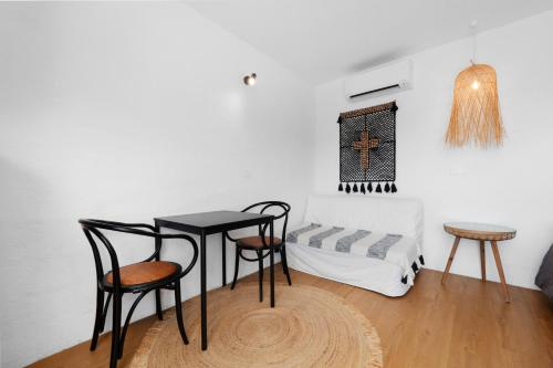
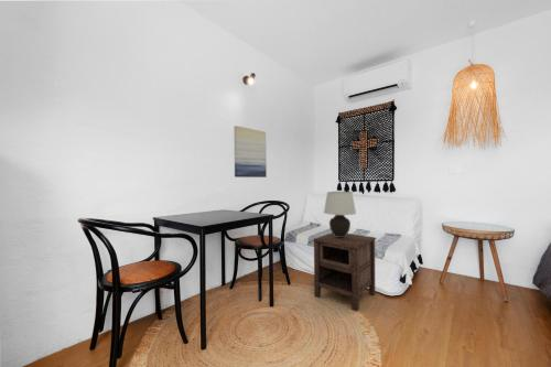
+ nightstand (344, 266)
+ wall art (250, 153)
+ table lamp (339, 214)
